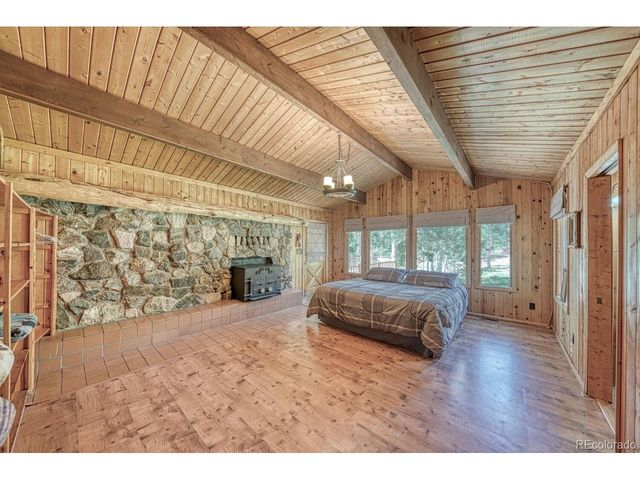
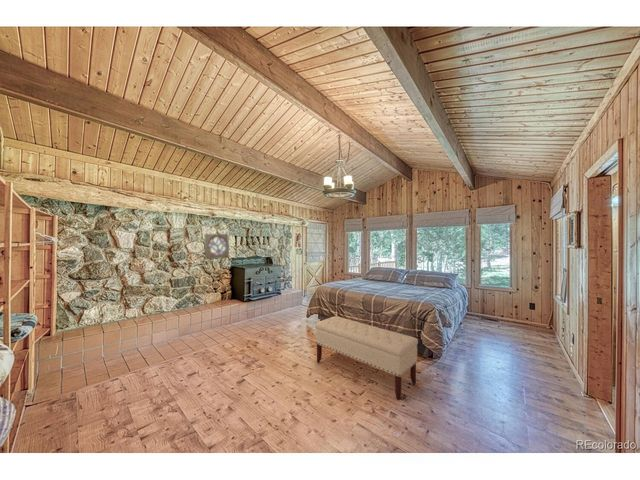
+ bench (362, 350)
+ wall ornament (216, 246)
